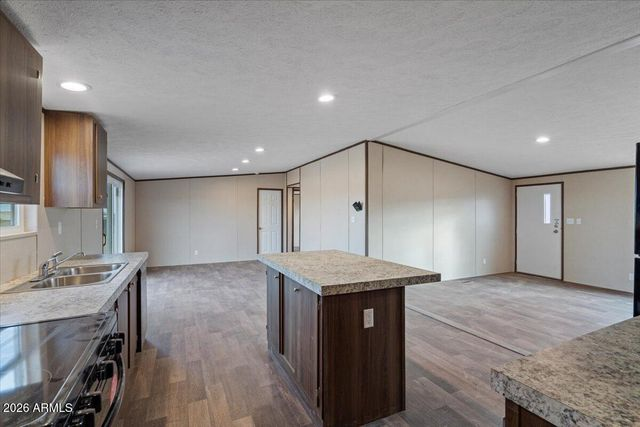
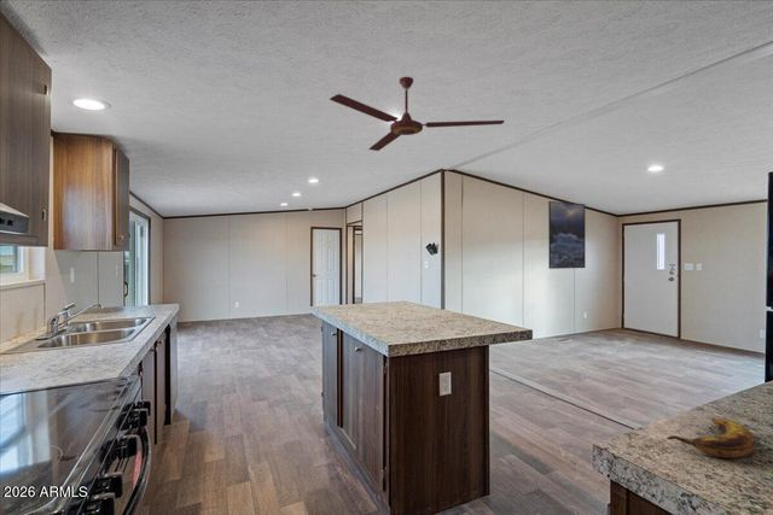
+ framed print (566, 235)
+ ceiling fan (419, 122)
+ banana (716, 435)
